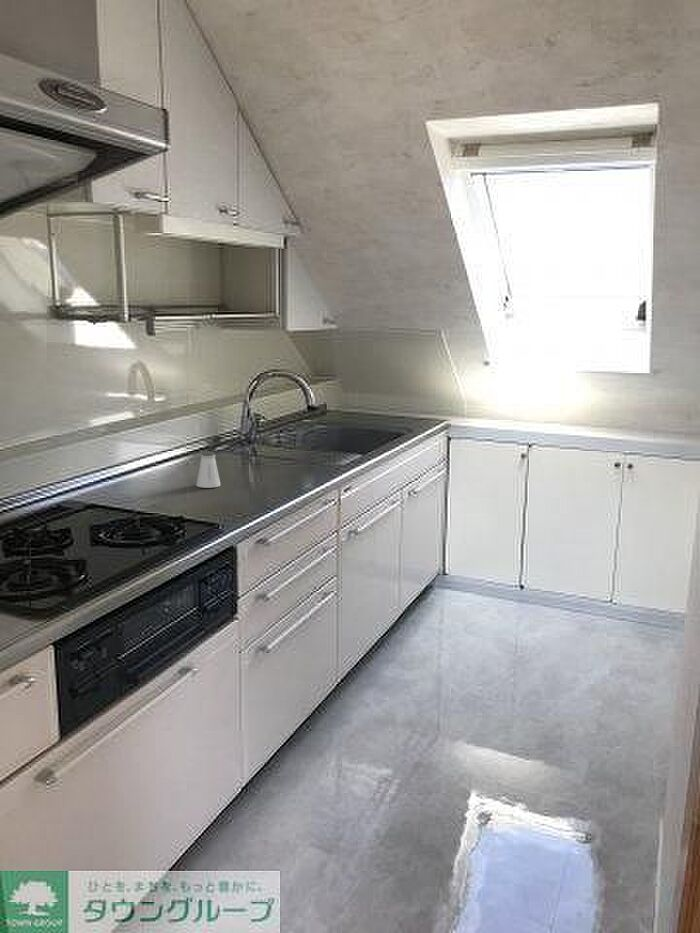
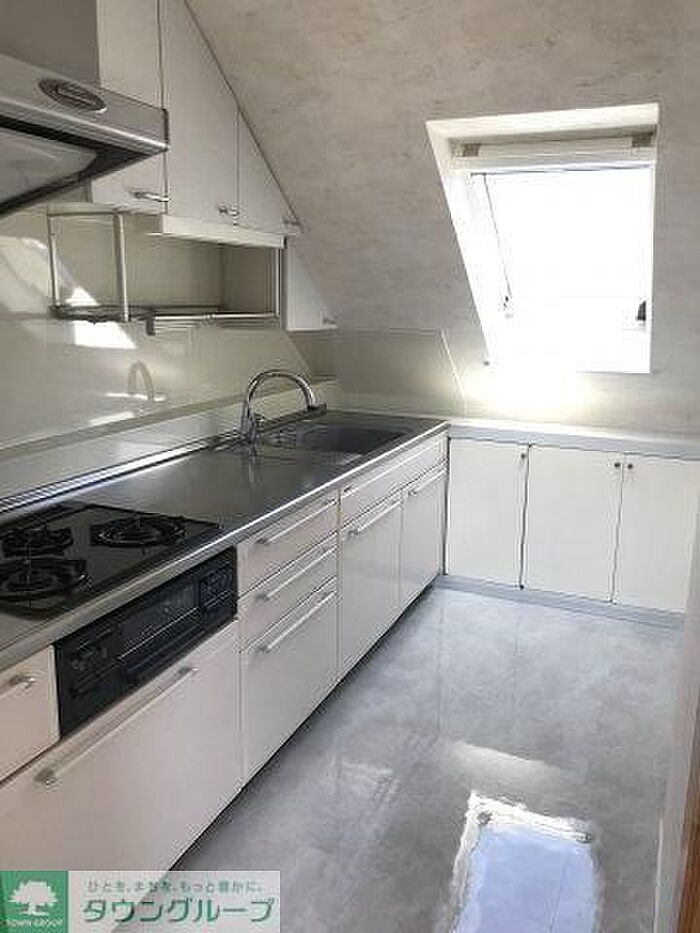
- saltshaker (208, 469)
